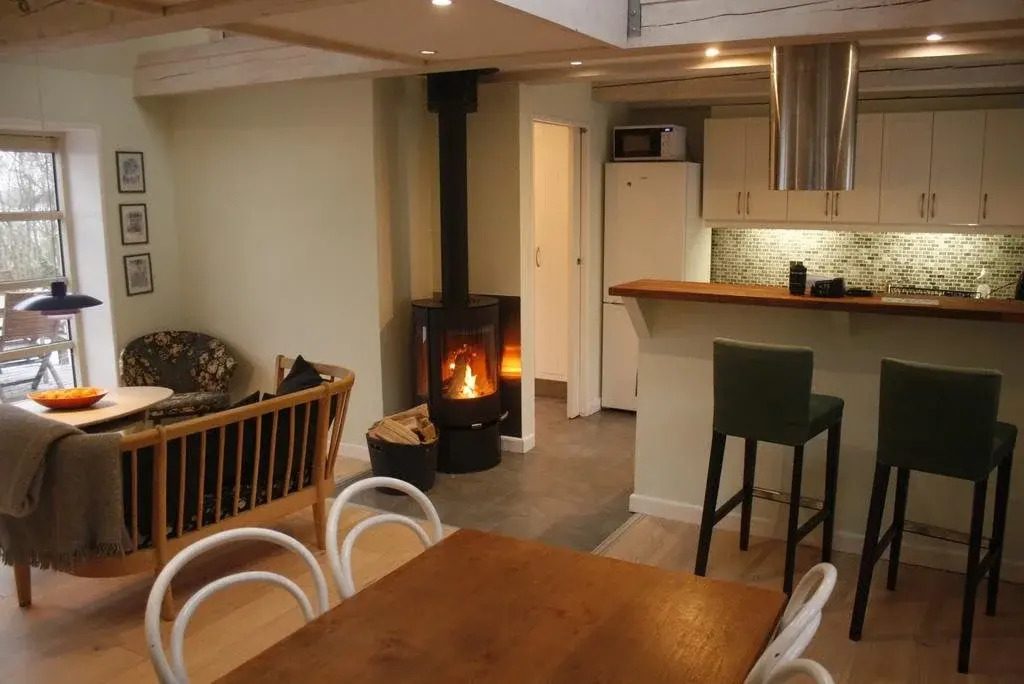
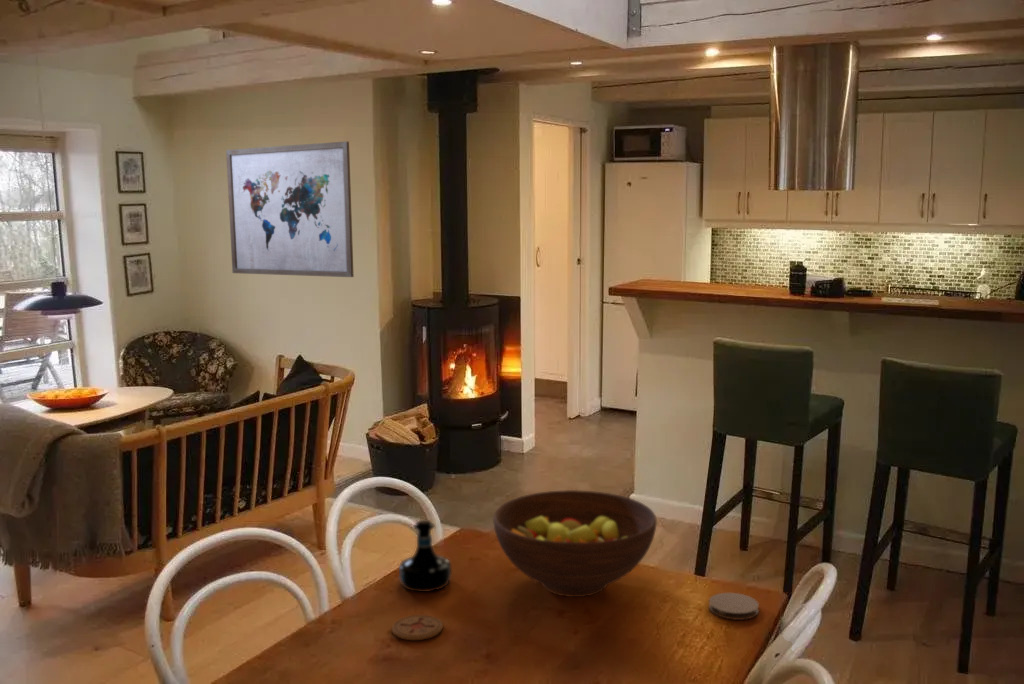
+ coaster (417, 627)
+ wall art (287, 211)
+ tequila bottle (424, 552)
+ coaster (733, 605)
+ fruit bowl (574, 550)
